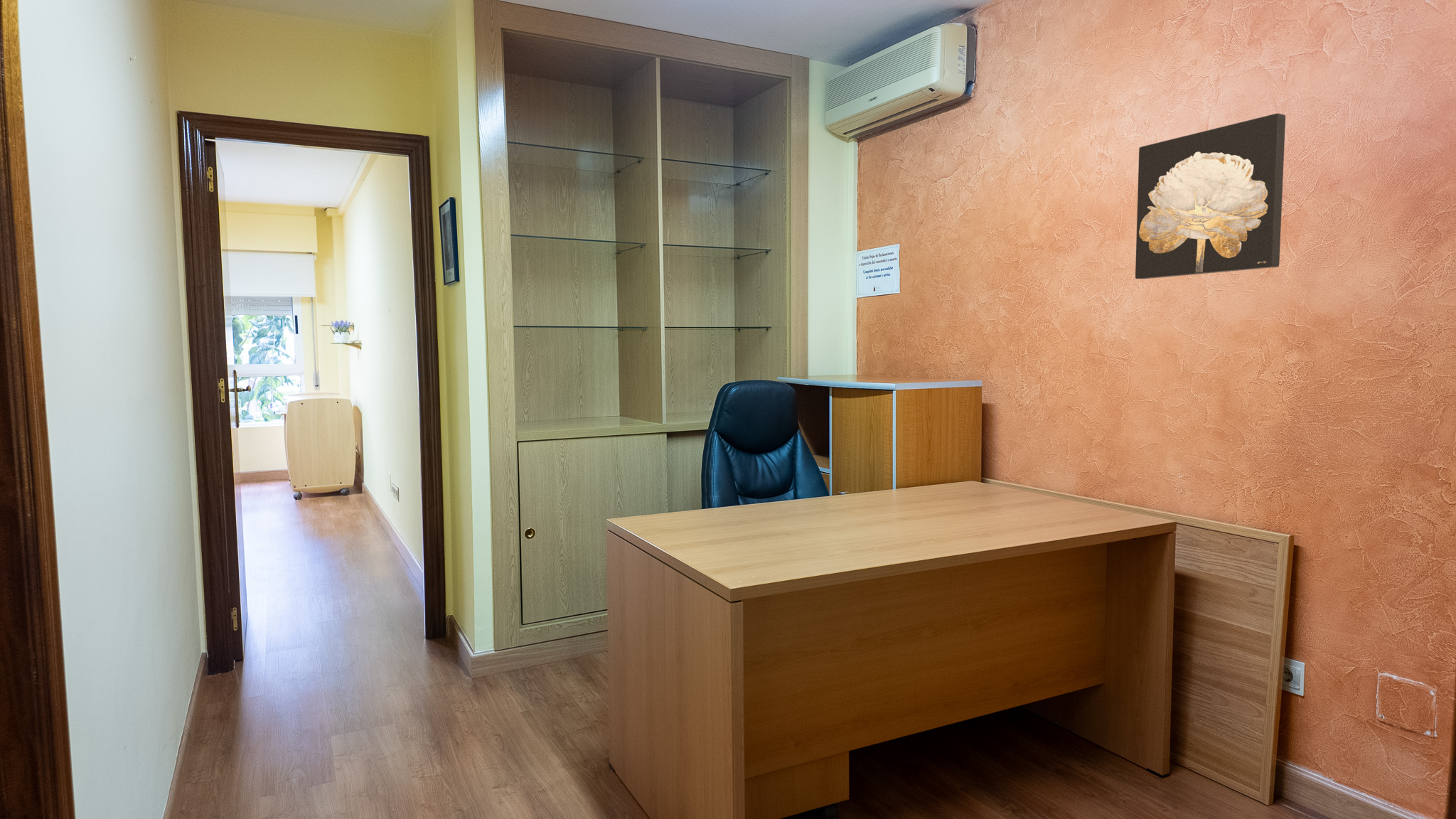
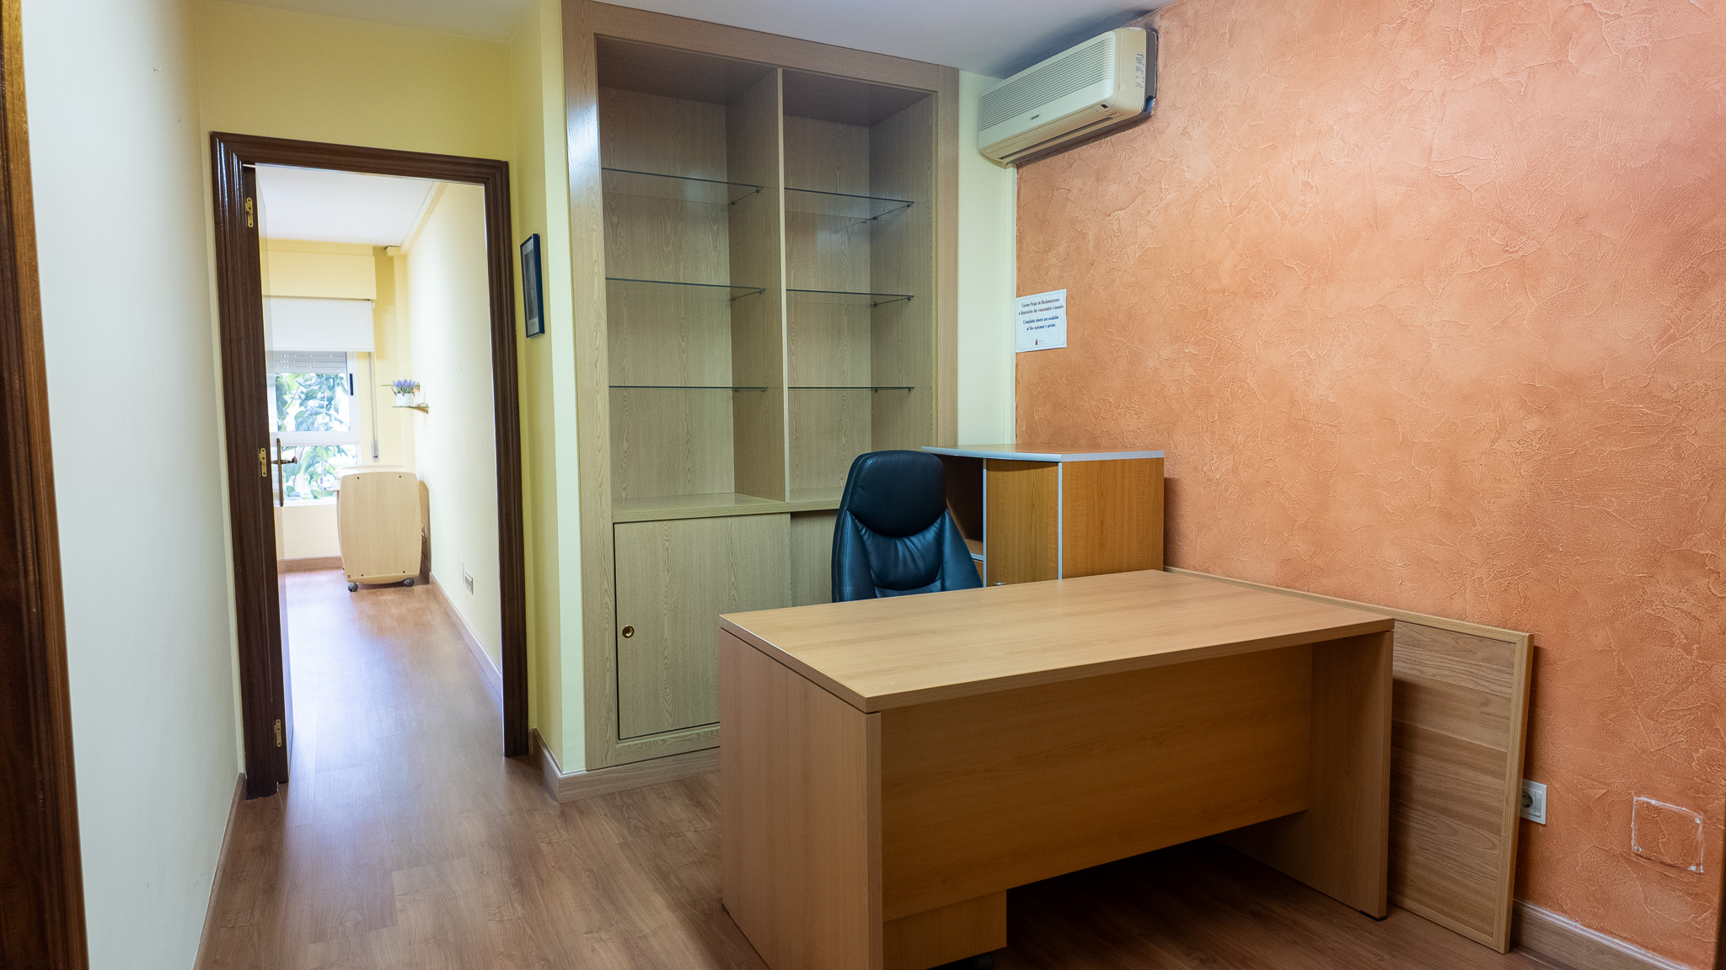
- wall art (1204, 203)
